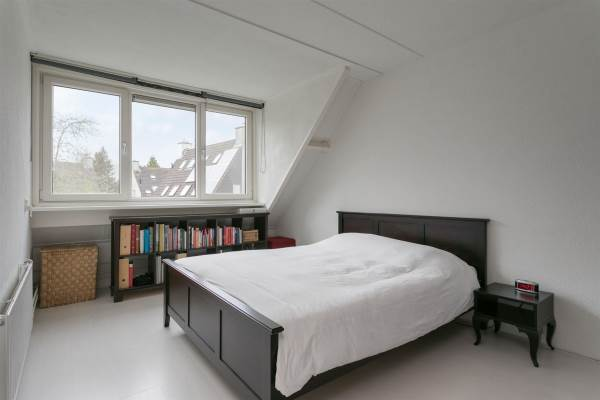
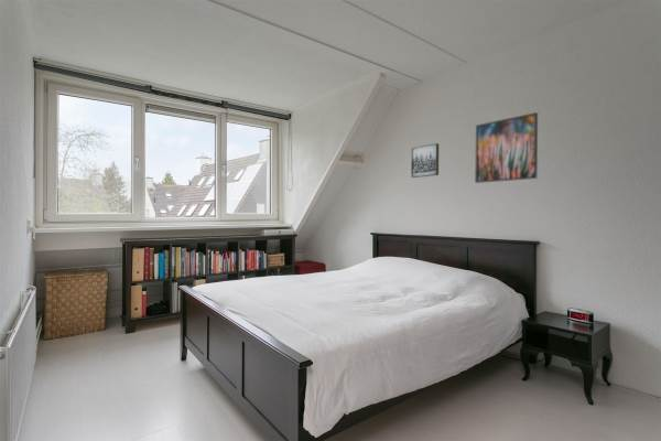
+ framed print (503, 150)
+ wall art (424, 161)
